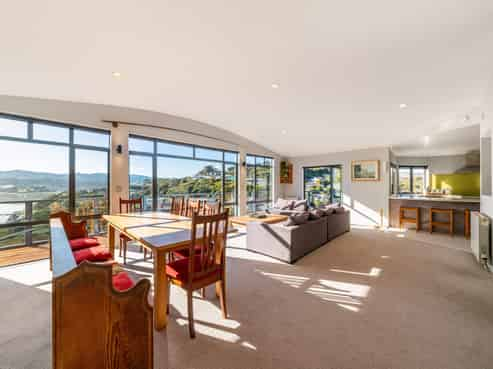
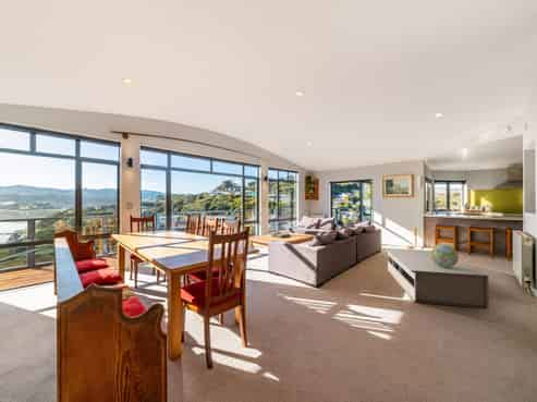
+ decorative globe (443, 255)
+ coffee table (425, 271)
